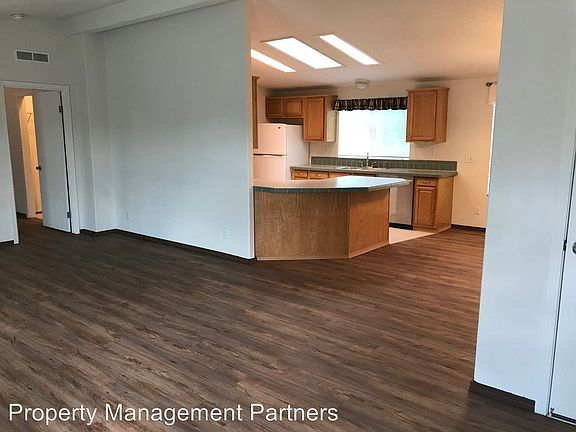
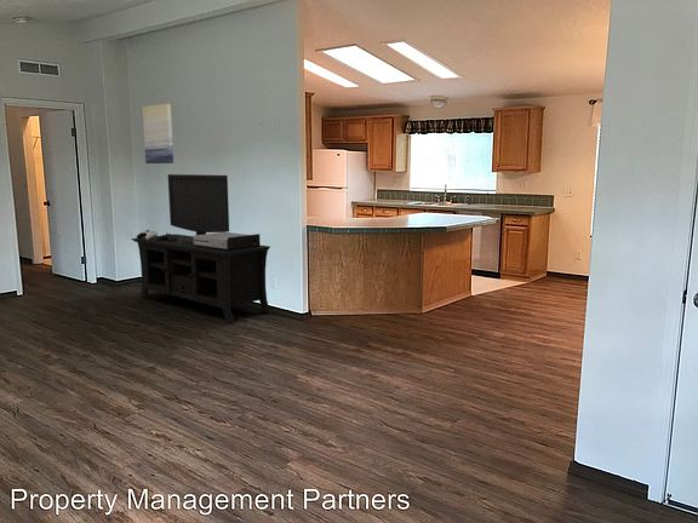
+ media console (196, 241)
+ wall art (158, 134)
